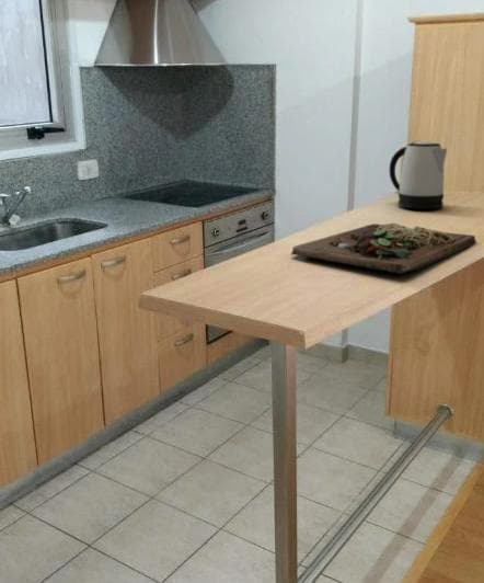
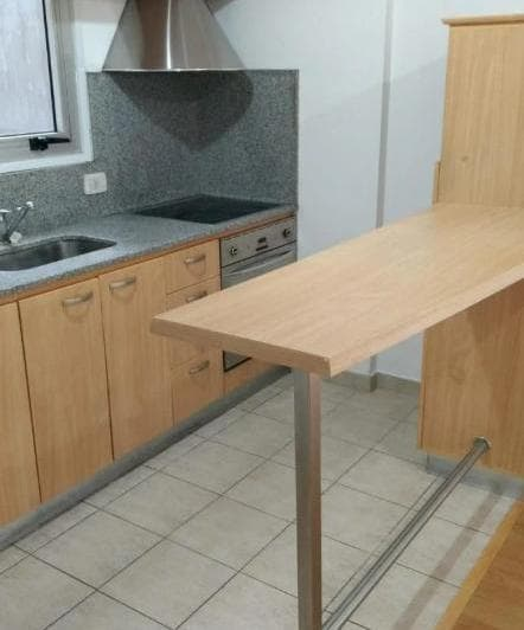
- kettle (416, 173)
- cutting board (388, 236)
